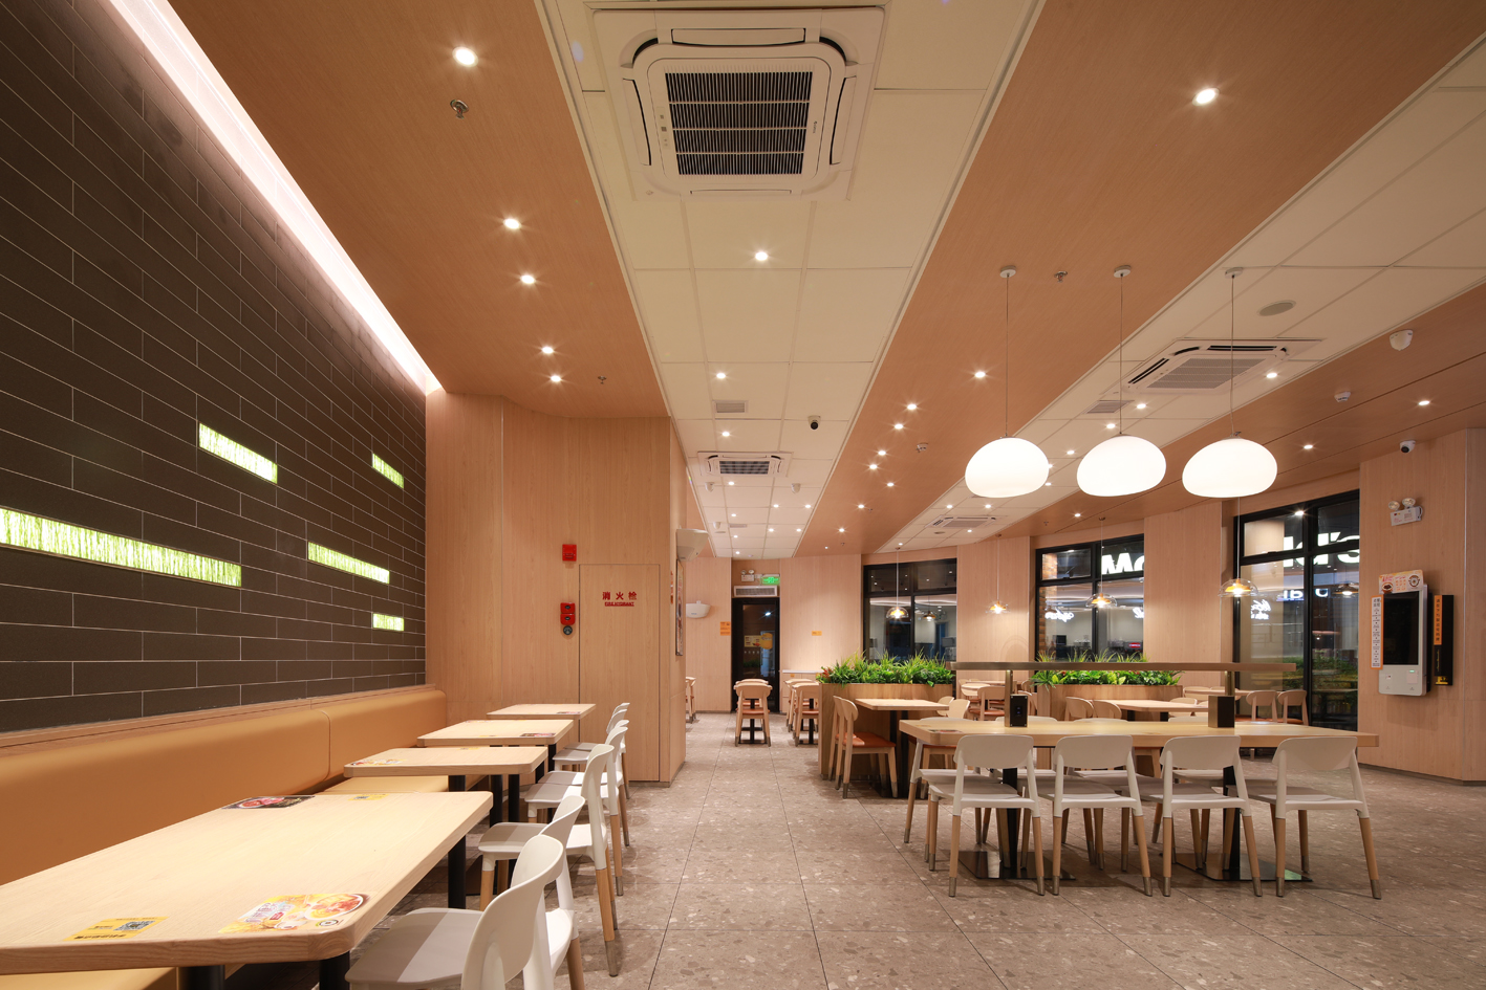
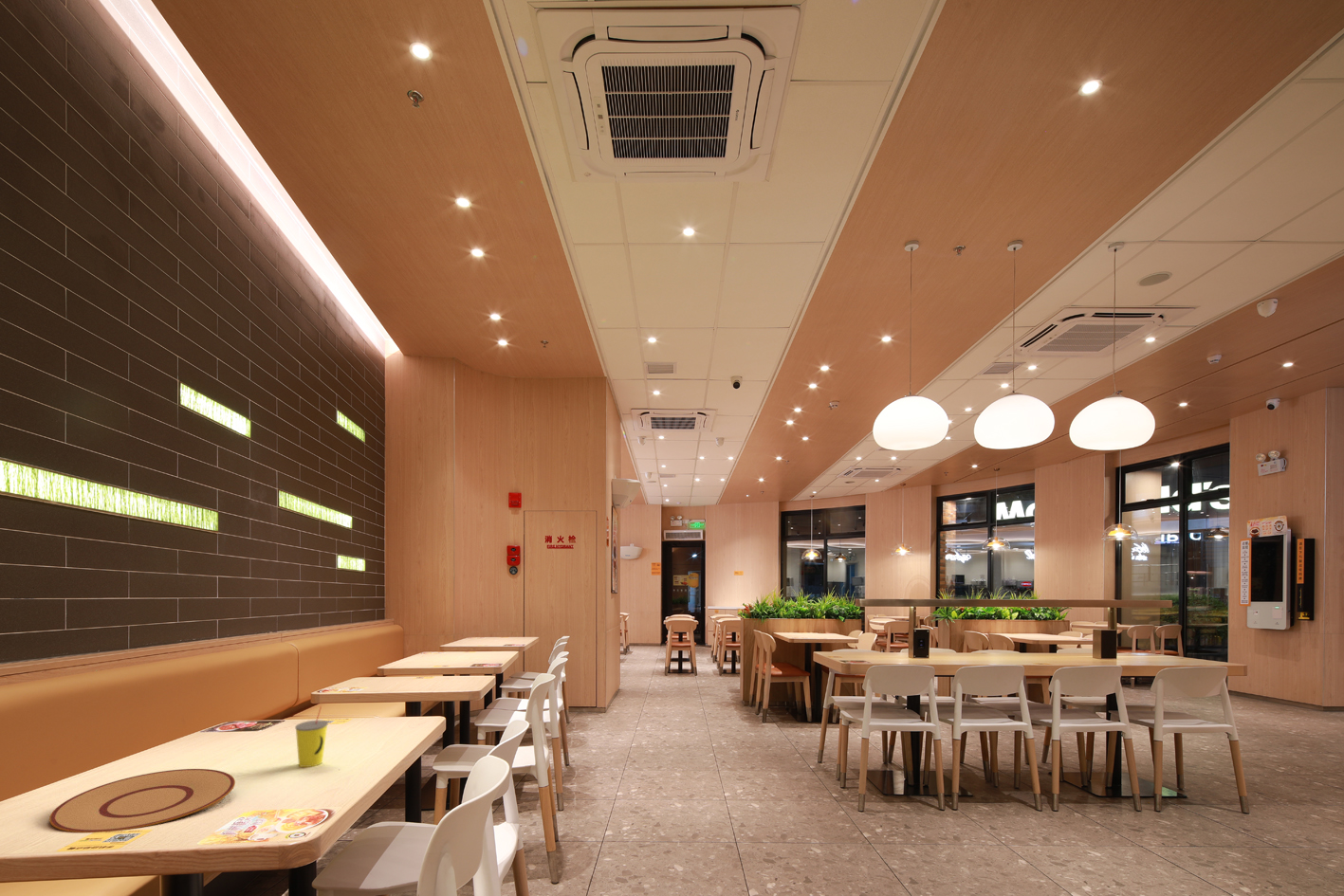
+ plate (147, 801)
+ straw (311, 736)
